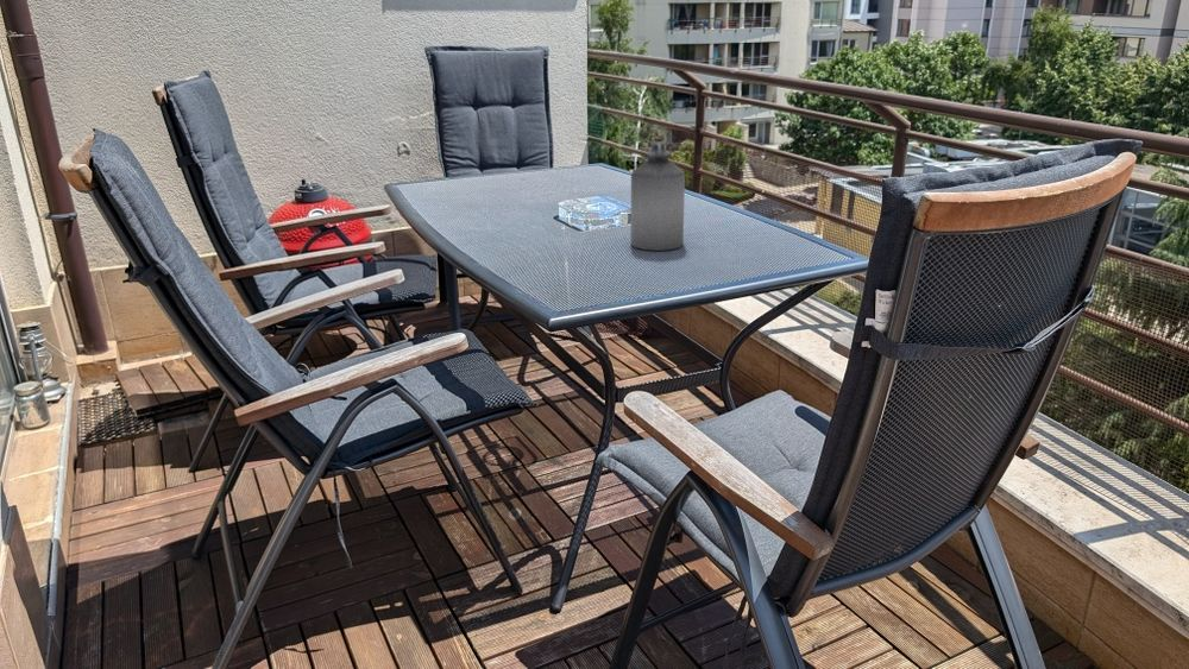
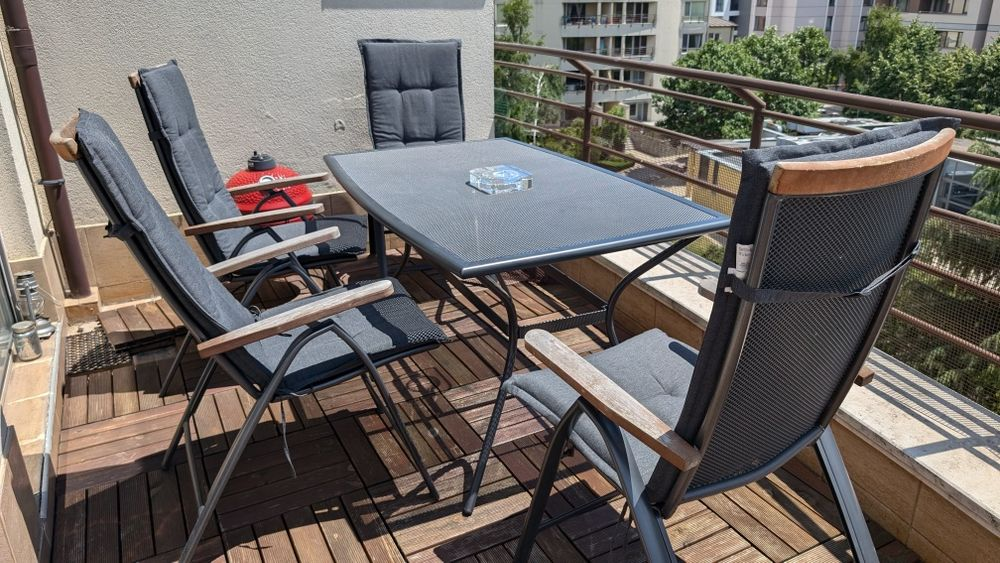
- bottle (658, 191)
